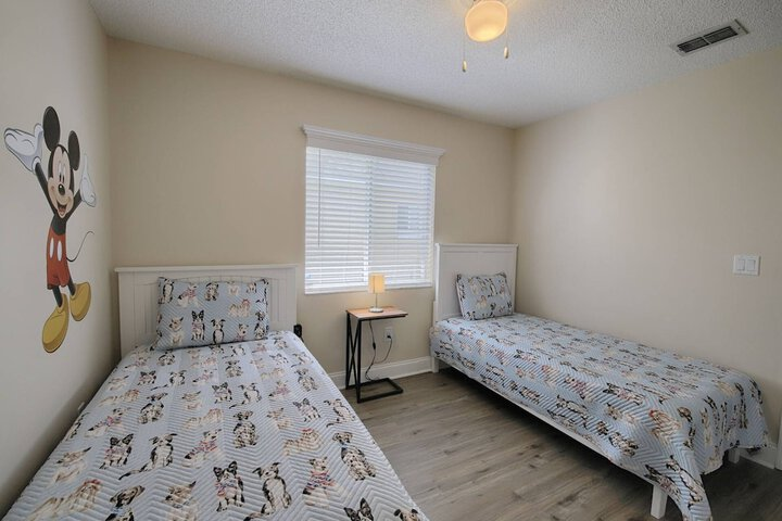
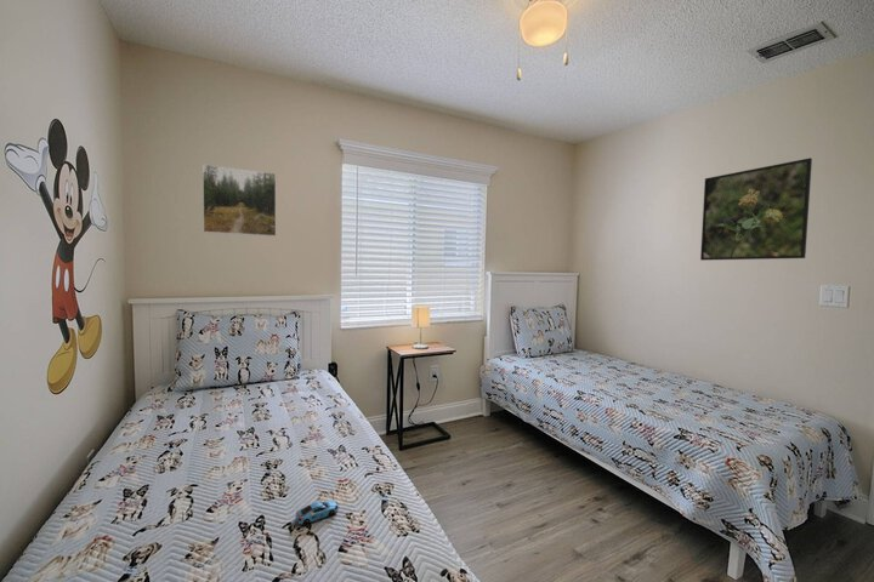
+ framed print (750, 215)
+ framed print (240, 201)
+ toy car (317, 509)
